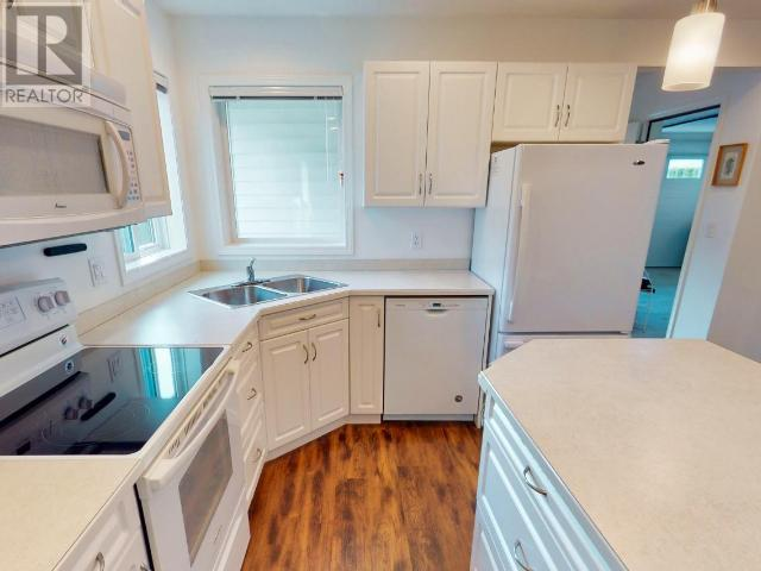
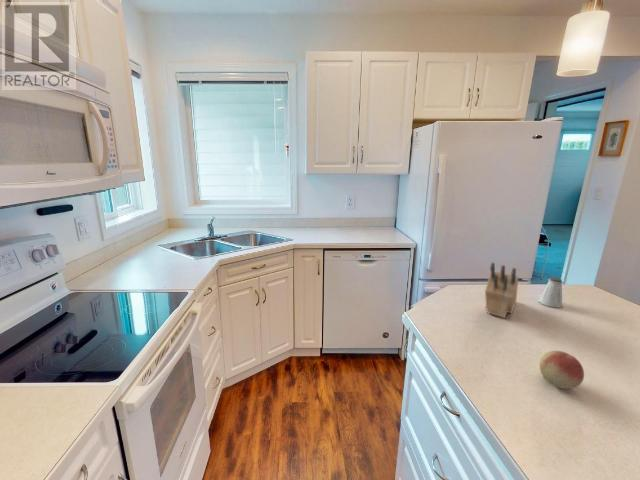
+ fruit (559, 368)
+ saltshaker (553, 291)
+ knife block (503, 284)
